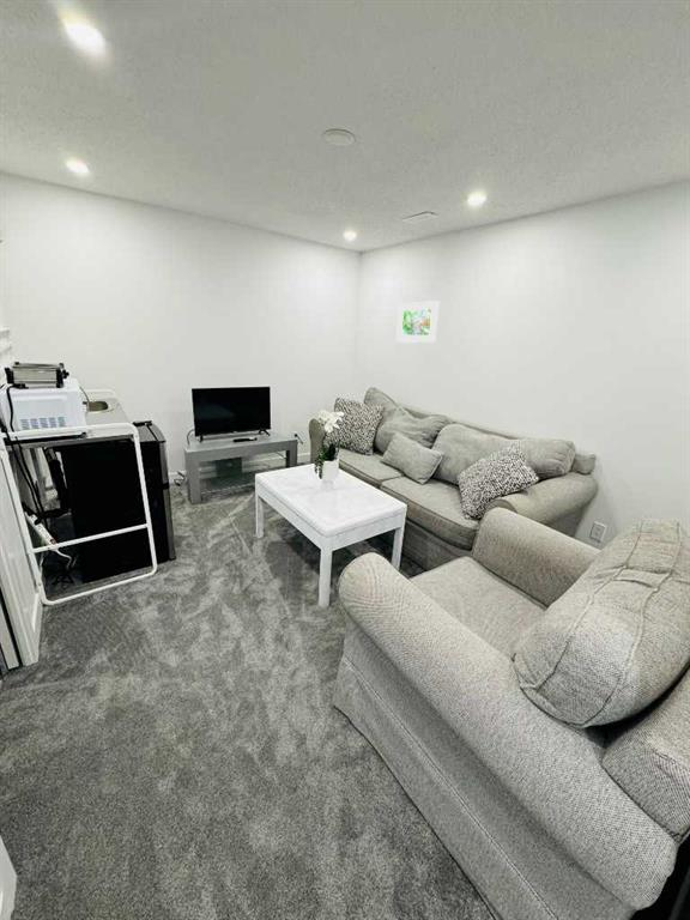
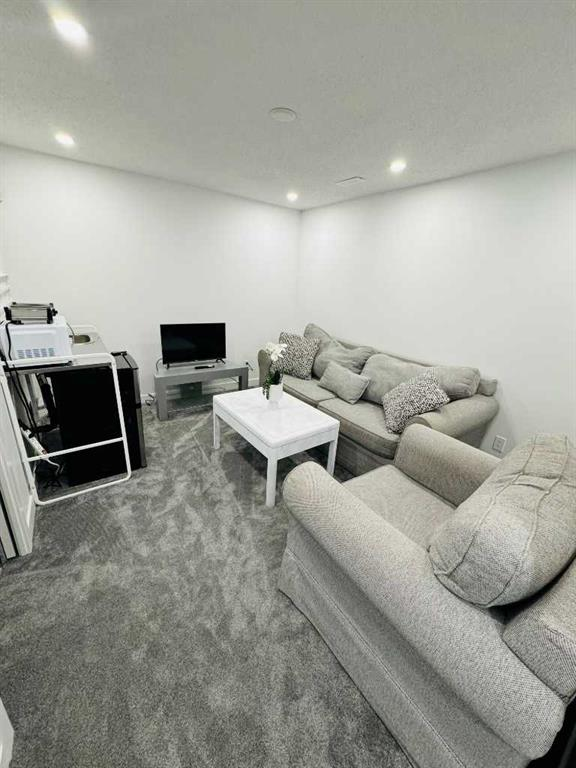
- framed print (416, 322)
